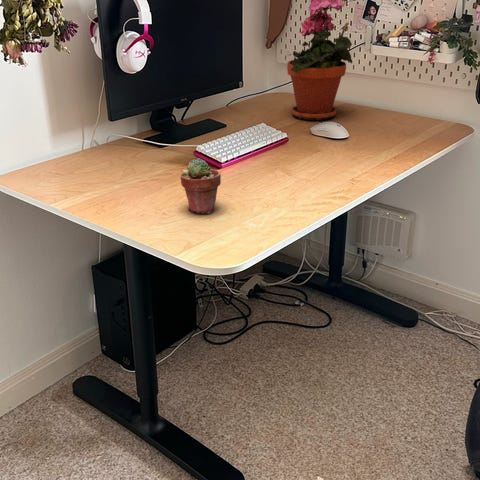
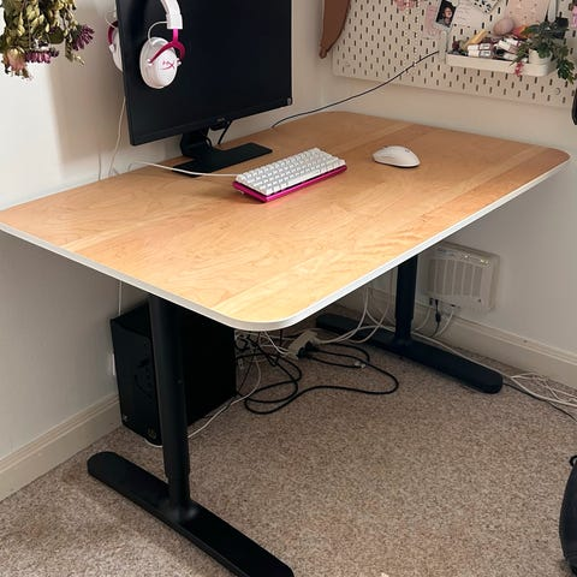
- potted plant (319, 55)
- potted succulent (200, 184)
